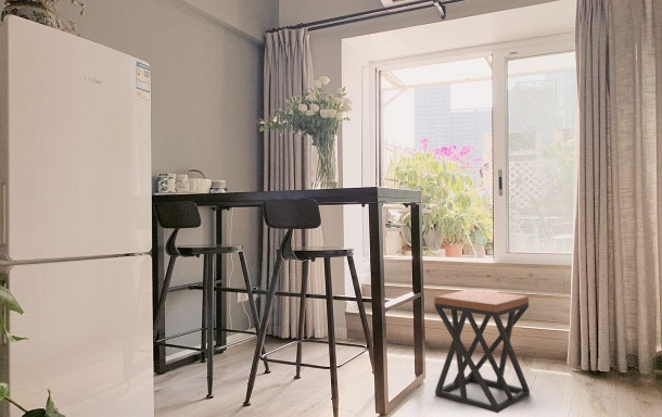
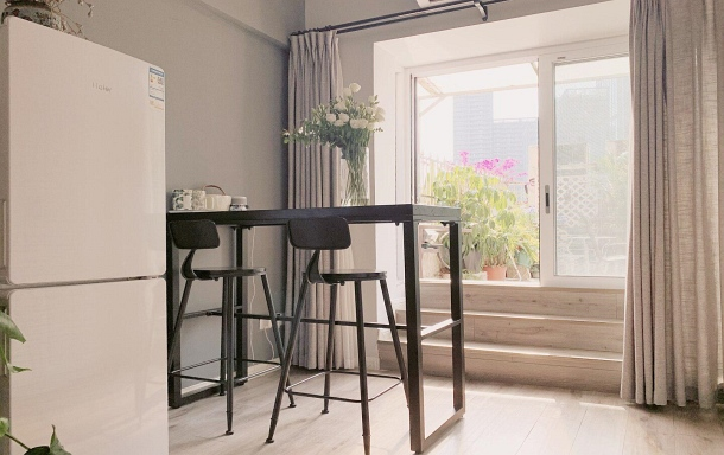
- stool (482, 344)
